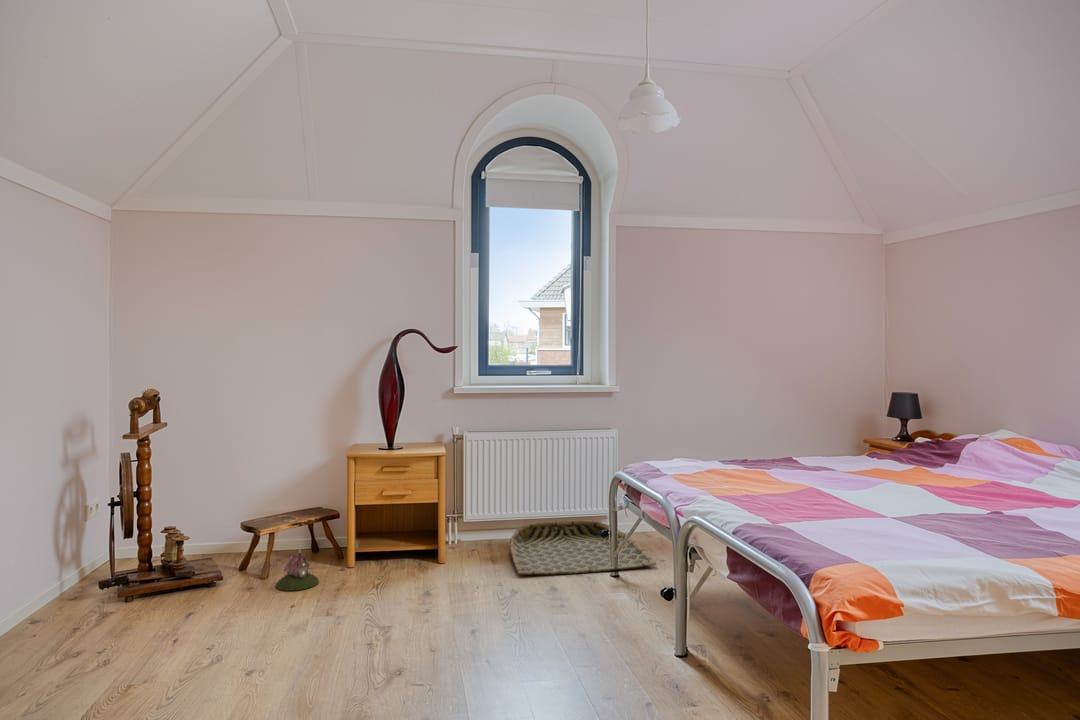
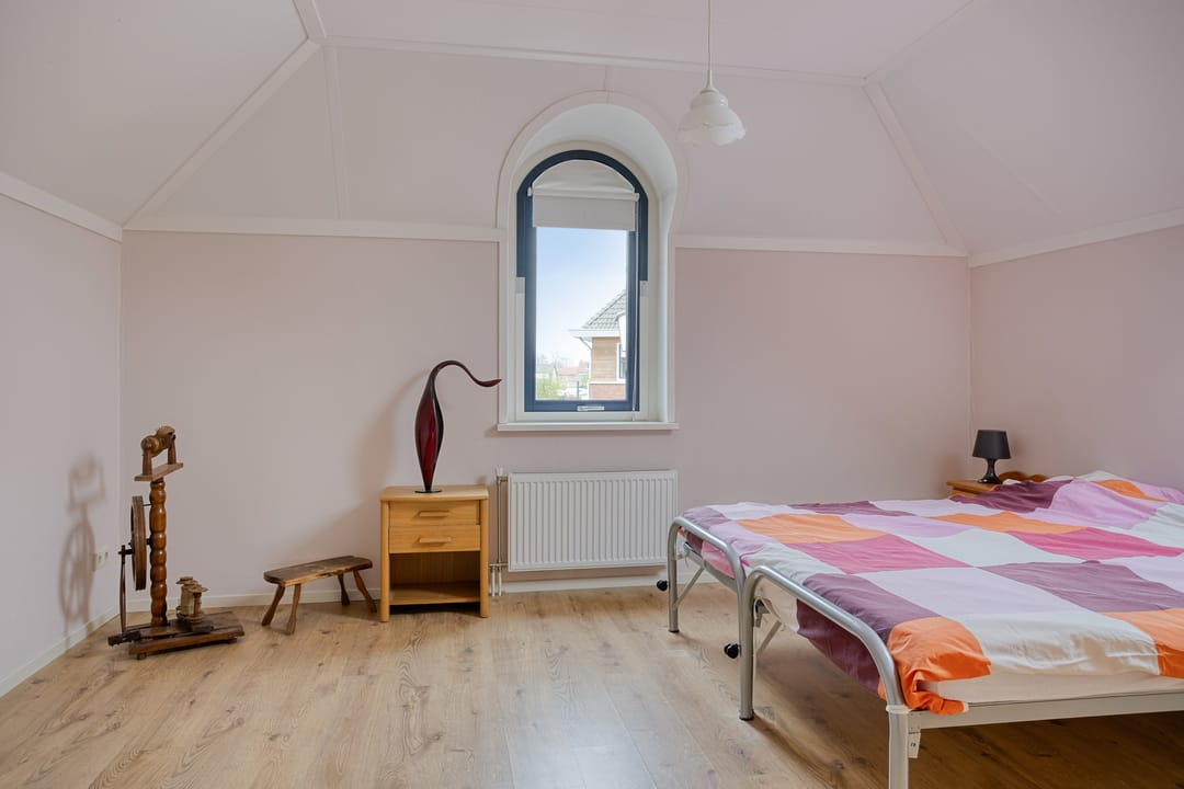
- toy house (297, 564)
- woven basket (572, 544)
